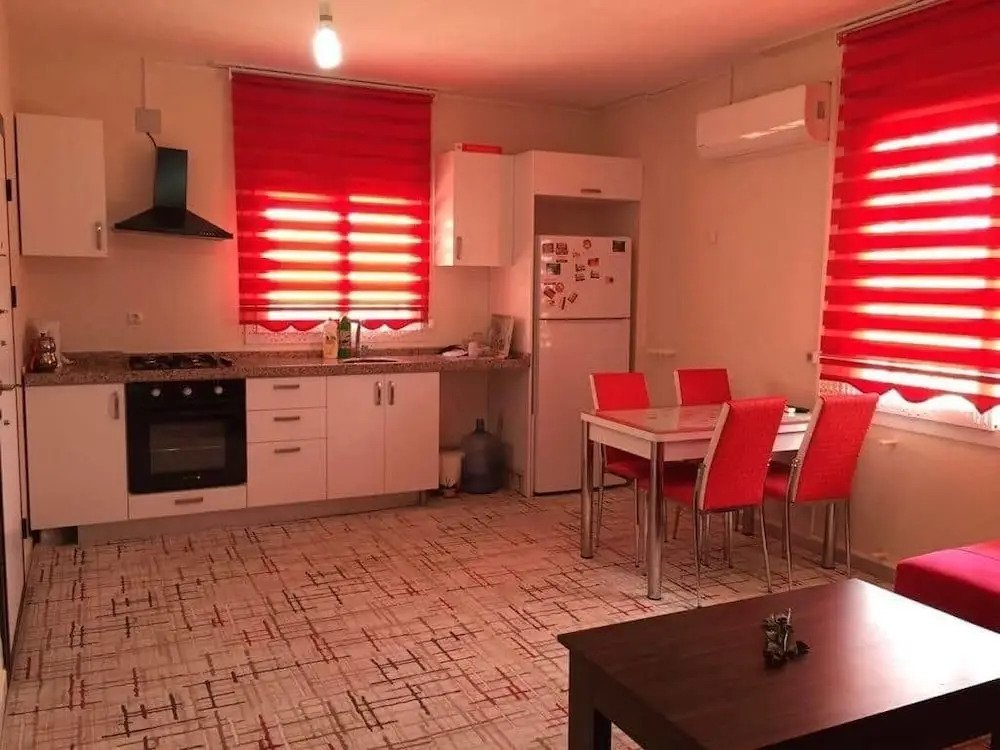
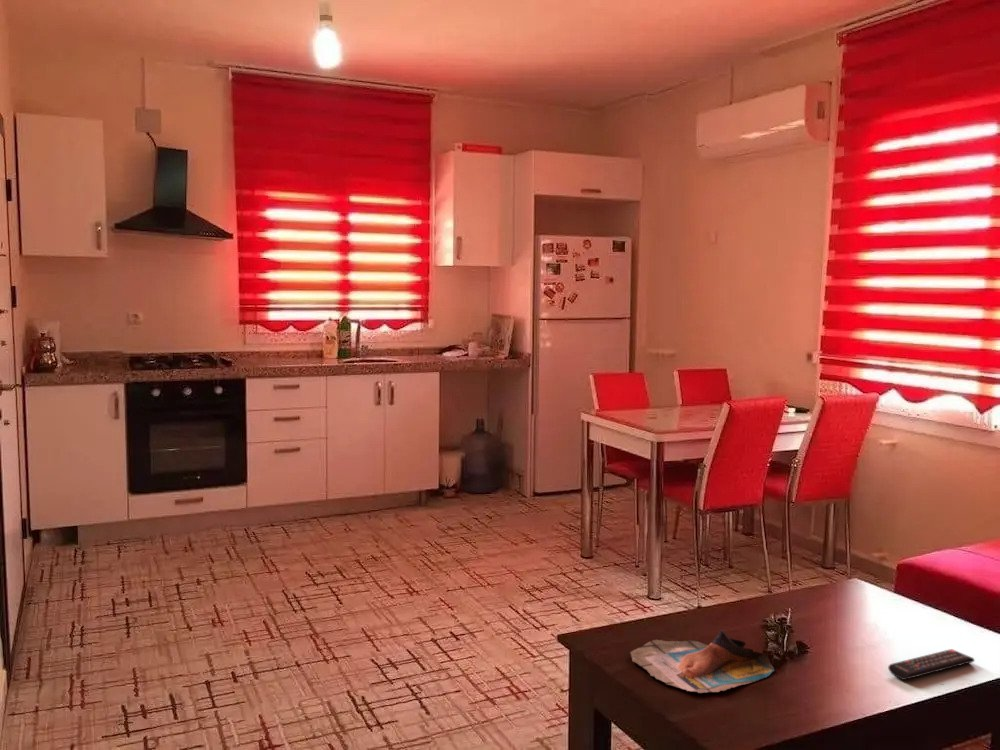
+ magazine (703, 647)
+ remote control (931, 664)
